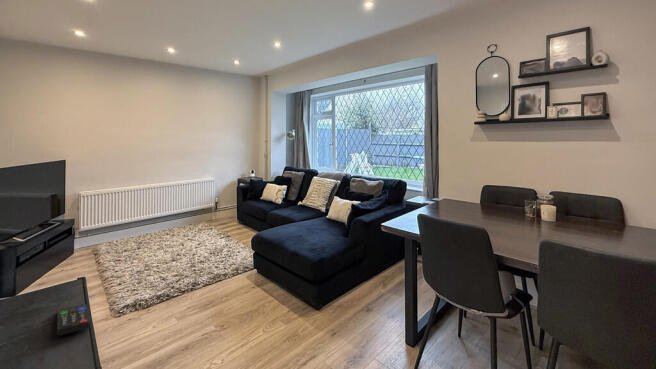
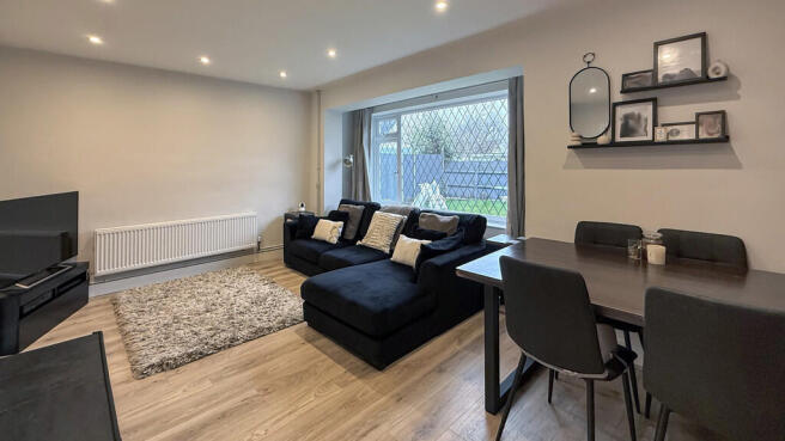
- remote control (73, 317)
